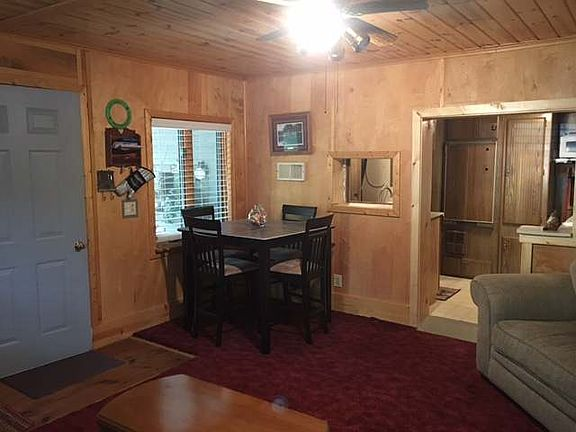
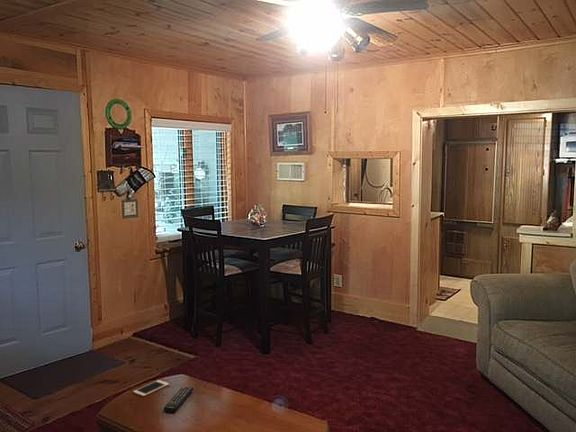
+ cell phone (151, 387)
+ remote control (179, 398)
